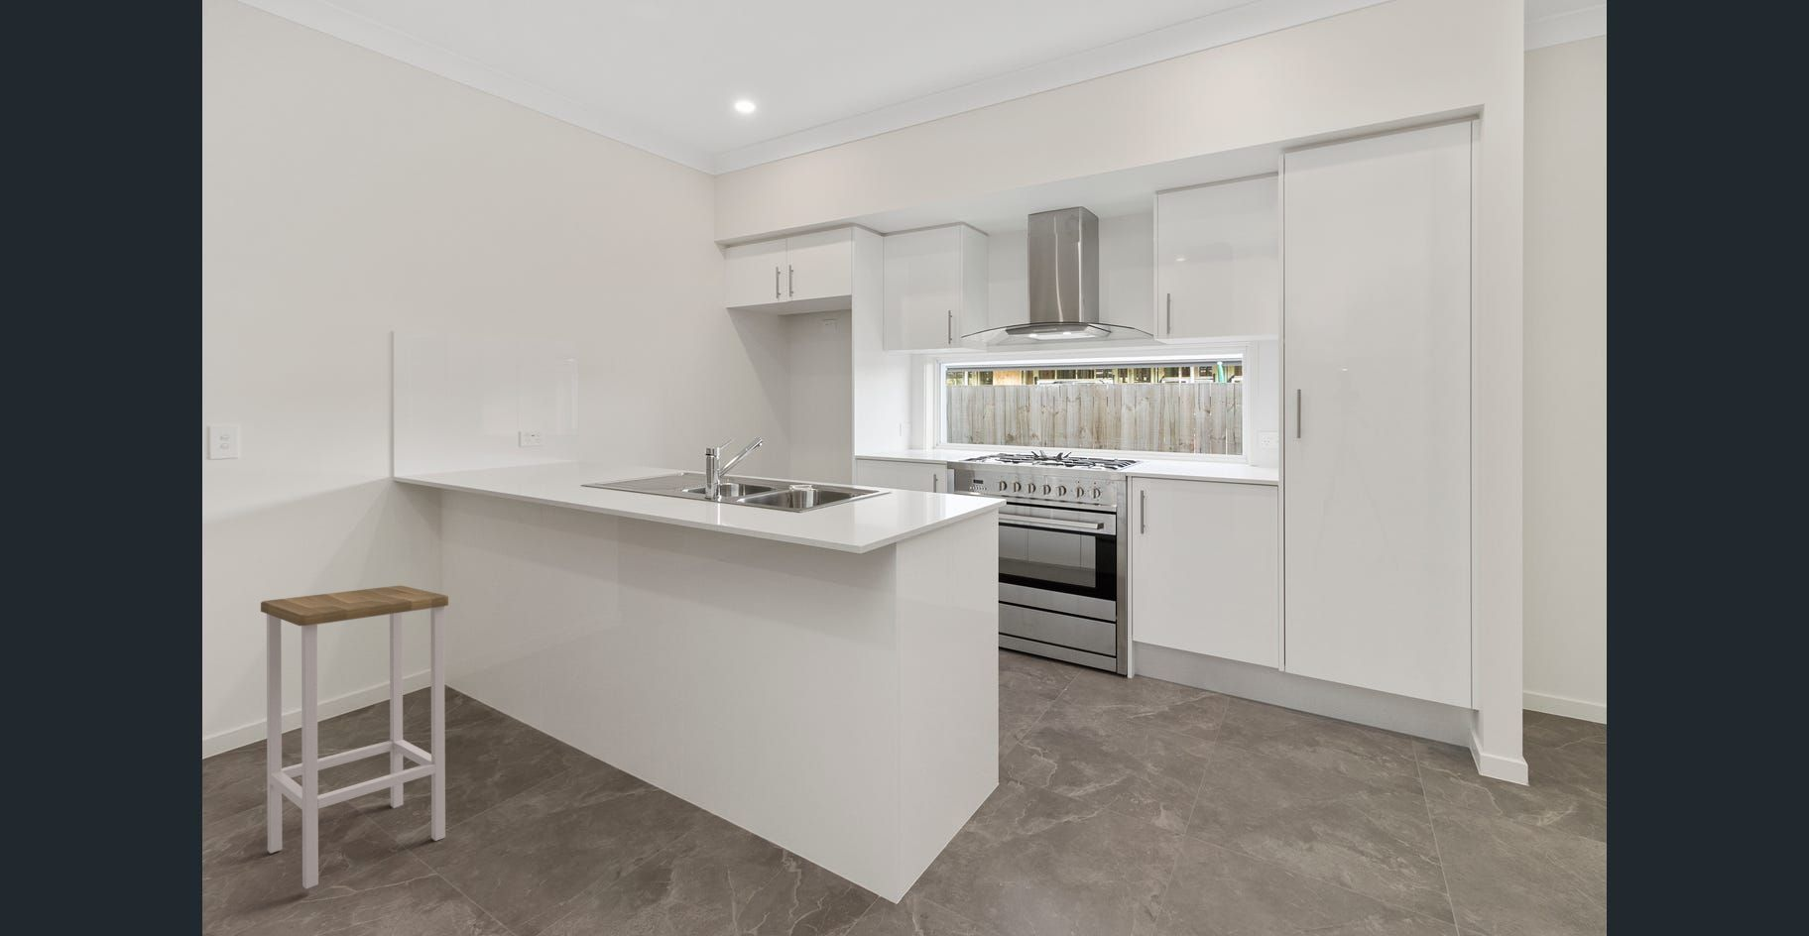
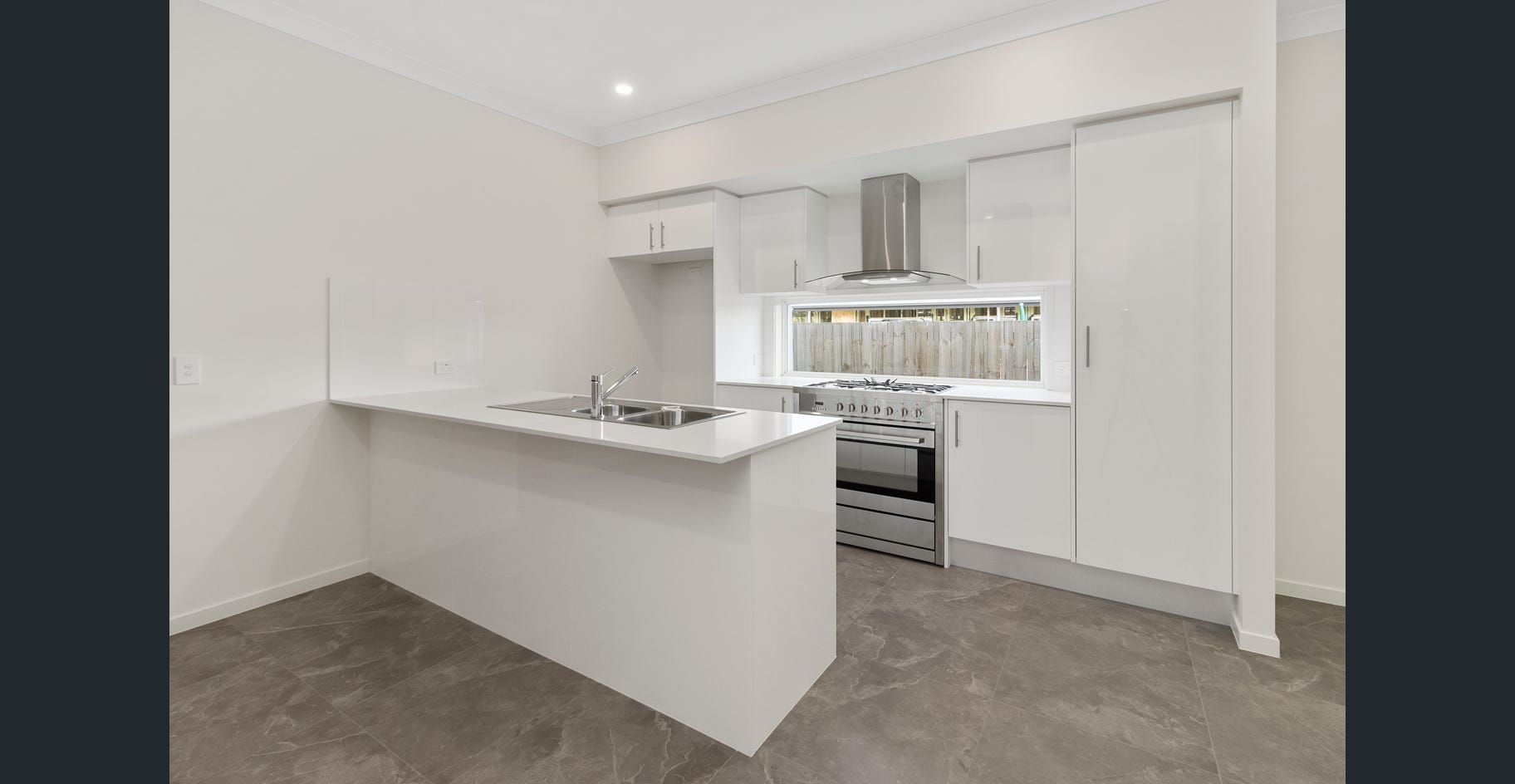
- bar stool (364, 746)
